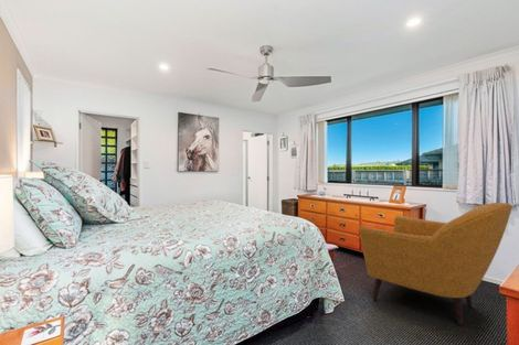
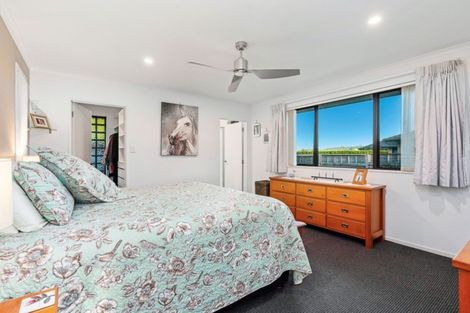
- armchair (434, 251)
